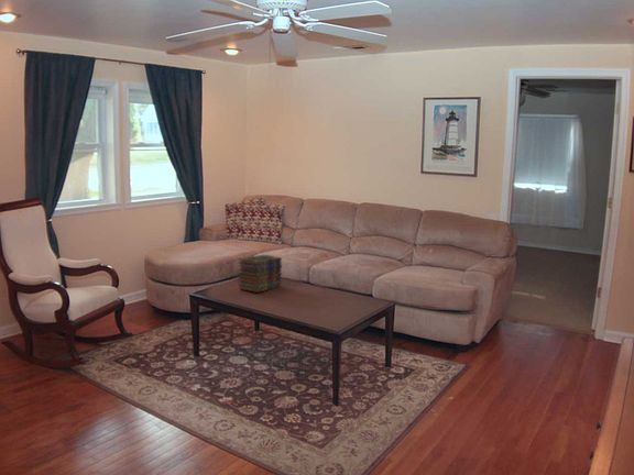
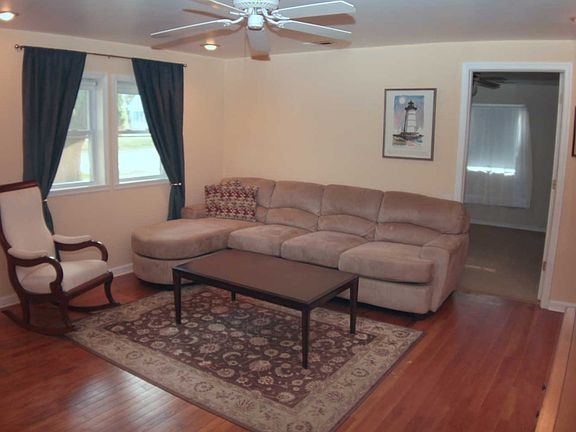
- book stack (260, 273)
